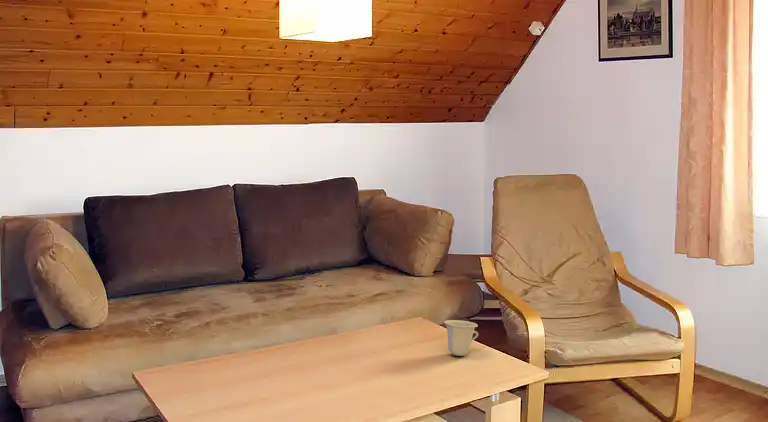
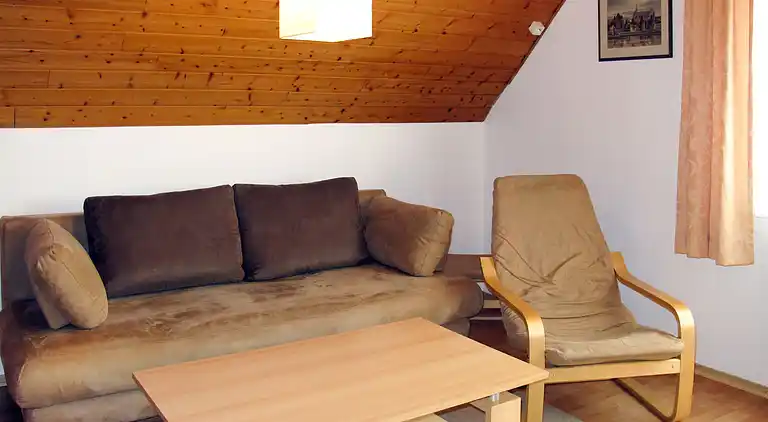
- cup (461, 337)
